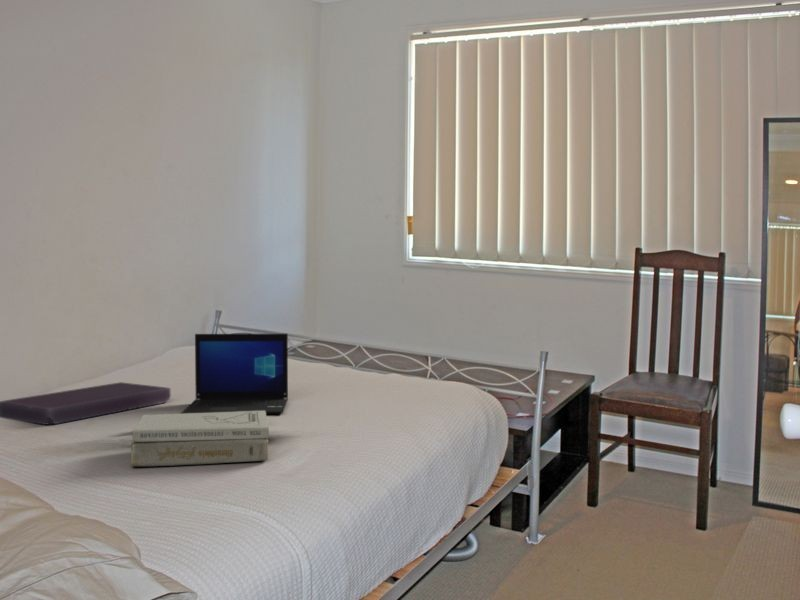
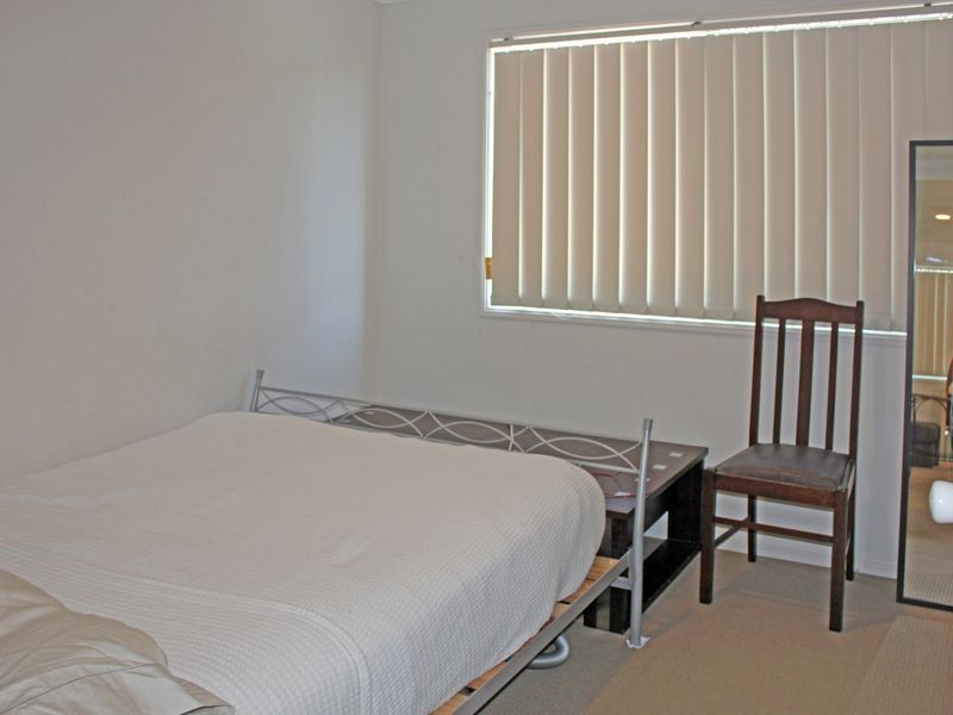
- cushion (88, 401)
- laptop (237, 372)
- books (202, 436)
